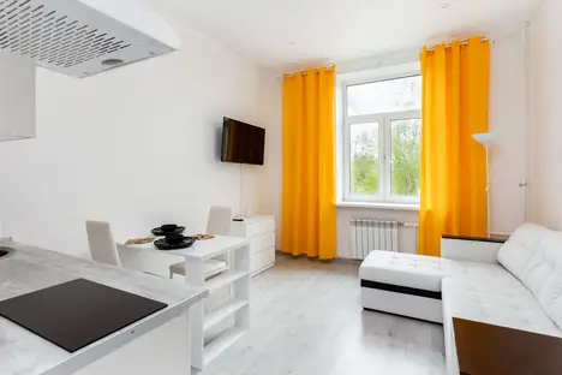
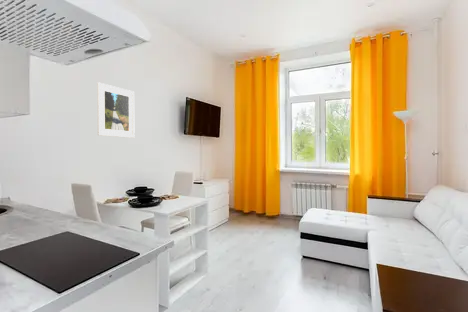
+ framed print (117, 112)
